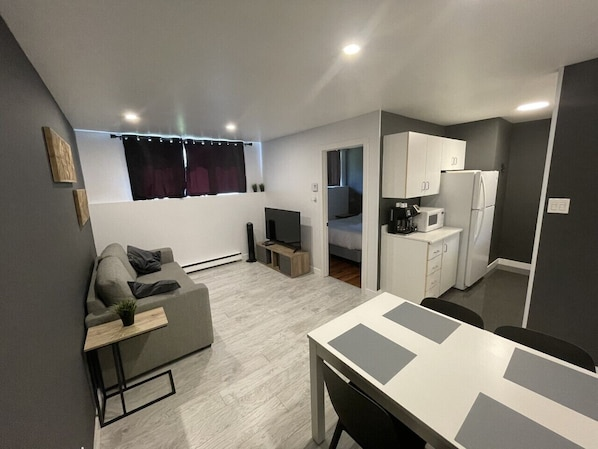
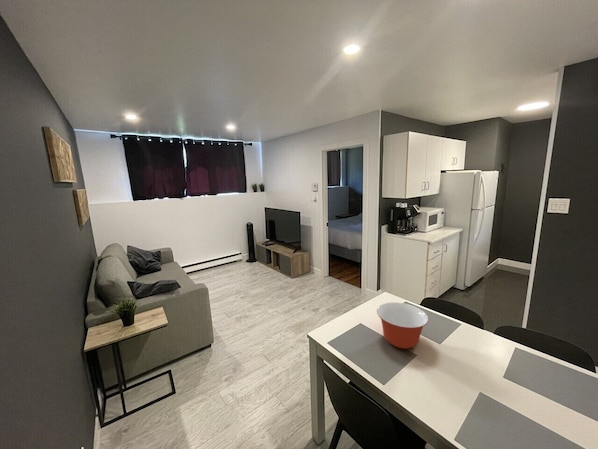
+ mixing bowl (401, 327)
